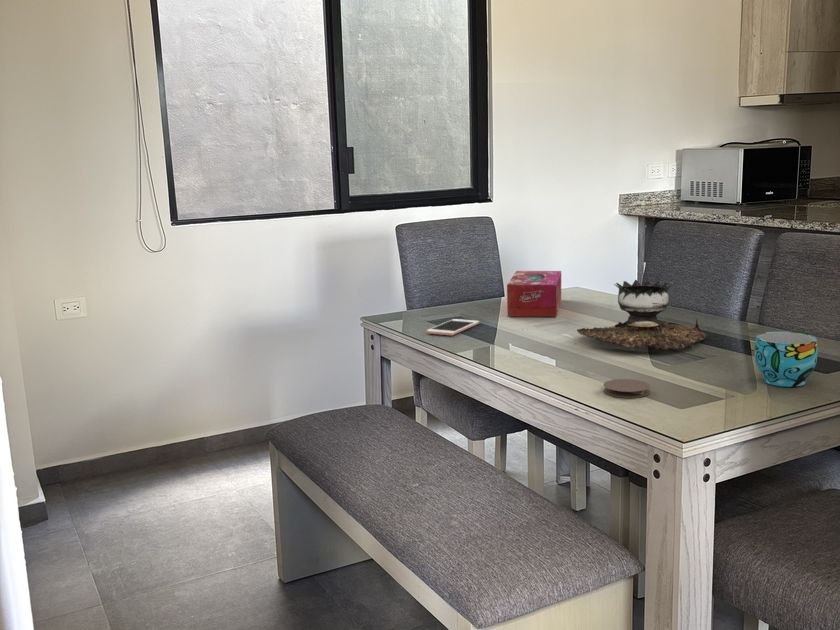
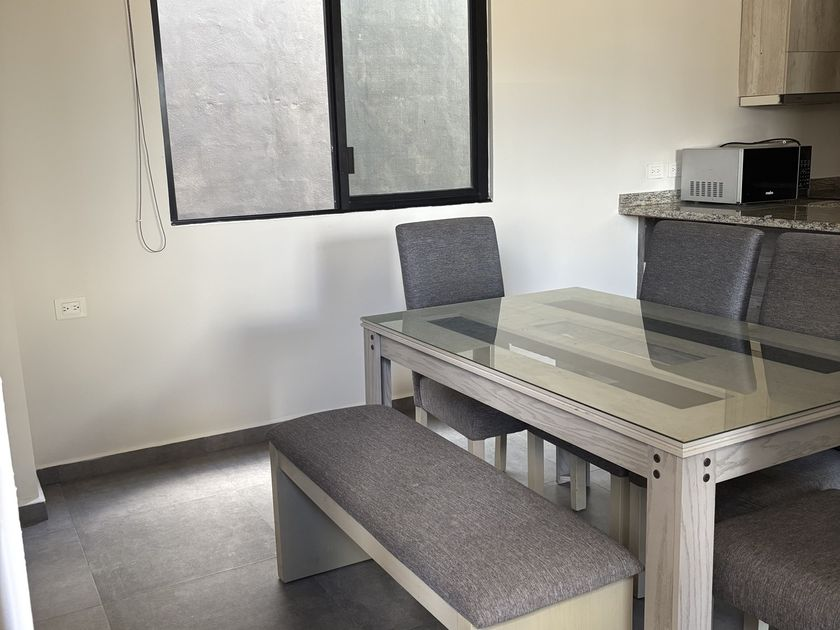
- cup (782, 358)
- tissue box (535, 292)
- cell phone (453, 326)
- brazier (643, 311)
- coaster (626, 388)
